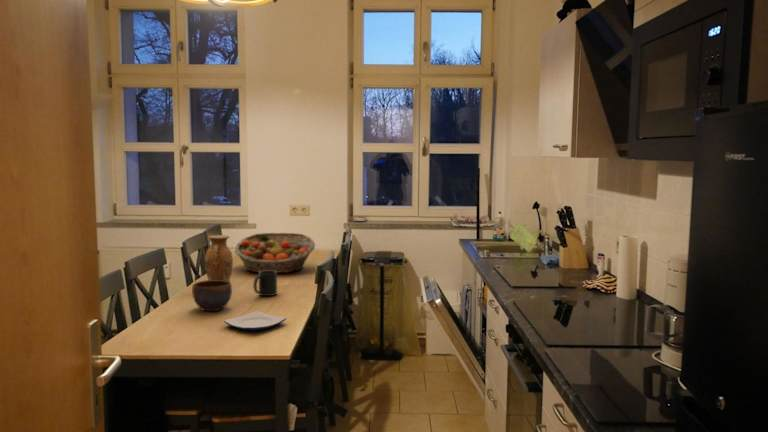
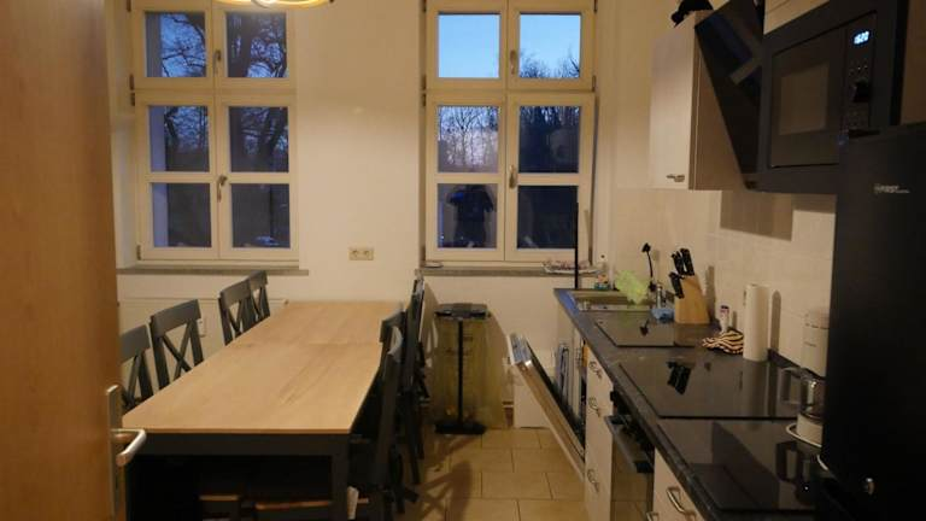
- plate (255, 322)
- fruit basket (275, 252)
- mug (265, 283)
- vase (219, 261)
- bowl (212, 295)
